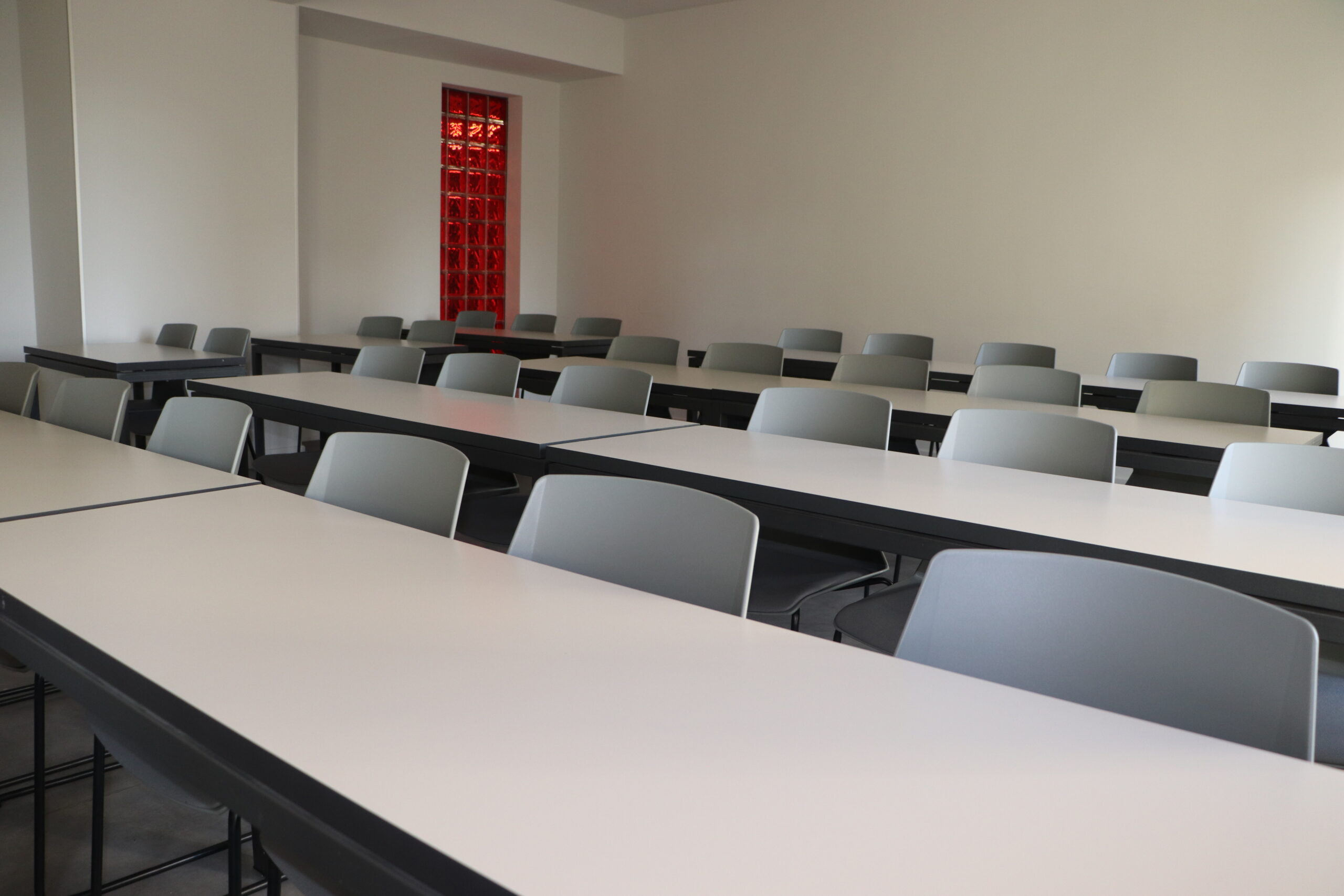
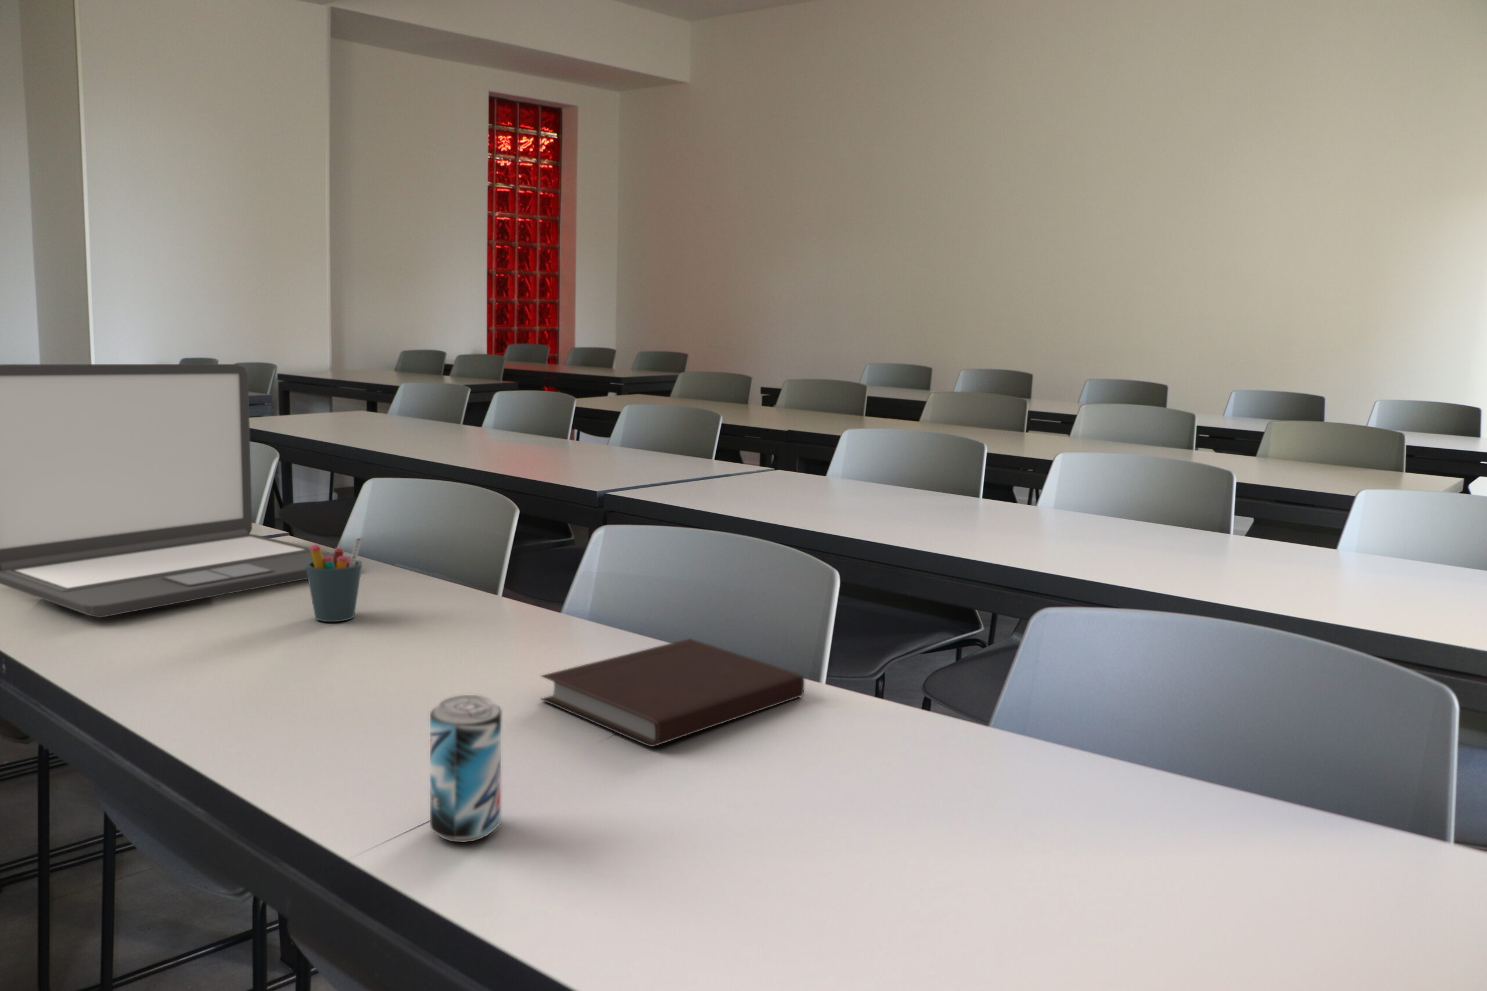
+ pen holder (333, 576)
+ notebook (675, 687)
+ beer can (466, 768)
+ laptop (177, 474)
